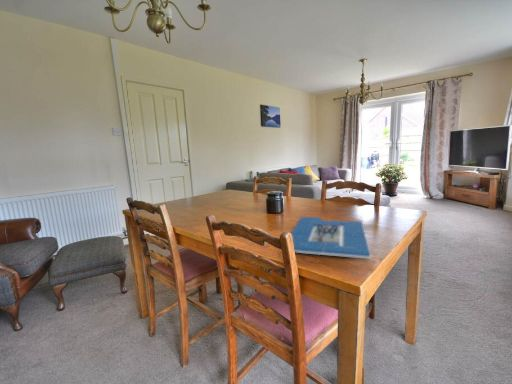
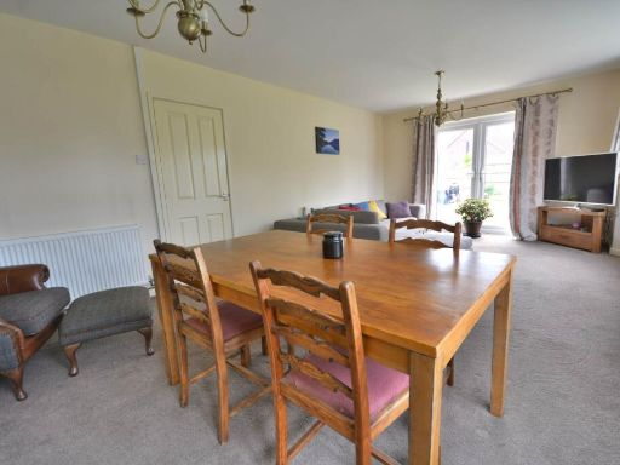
- board game (327, 229)
